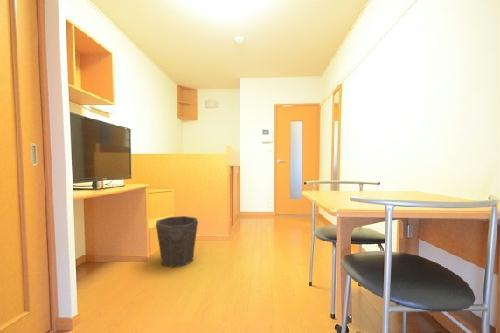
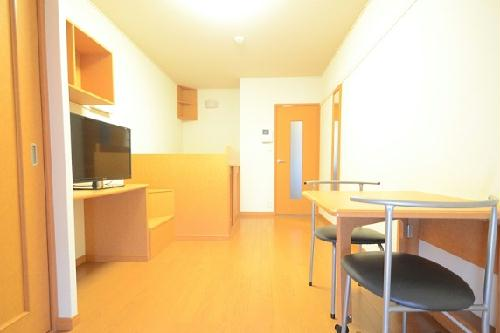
- waste bin (177, 241)
